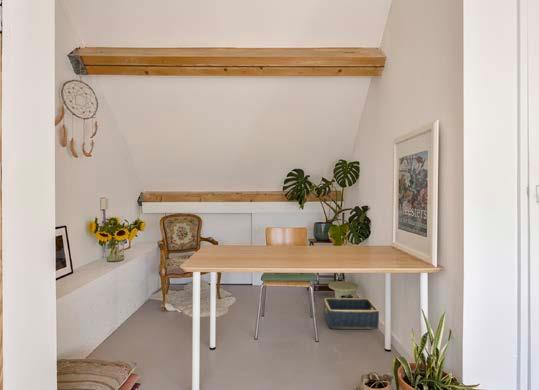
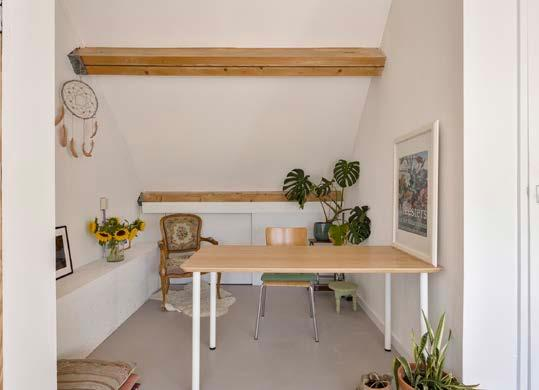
- basket (349, 312)
